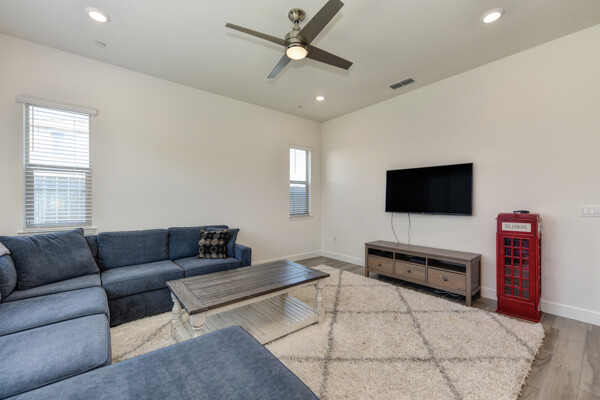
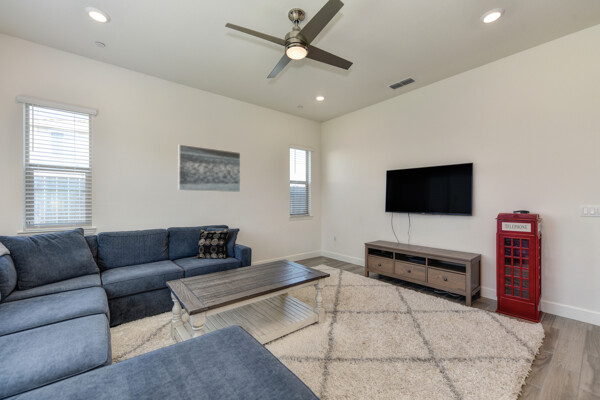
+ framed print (211, 170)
